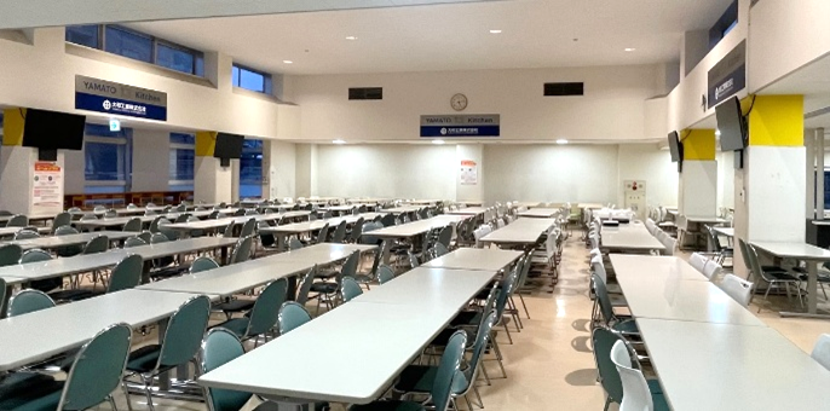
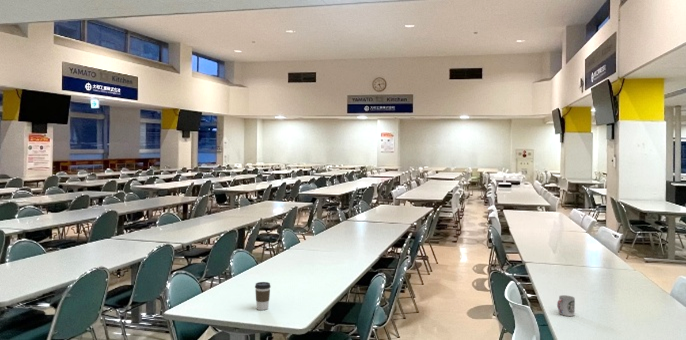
+ cup (564, 305)
+ coffee cup (262, 295)
